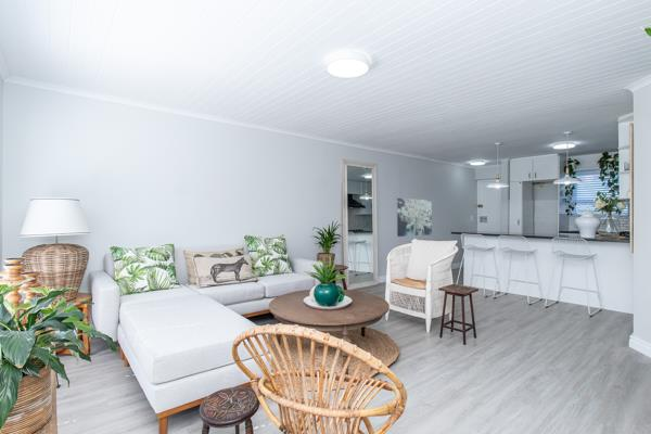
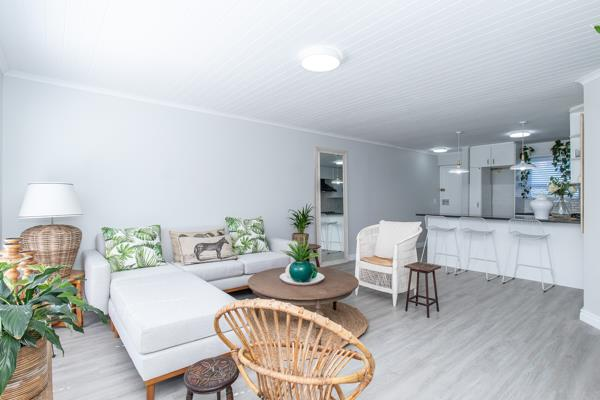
- wall art (414, 217)
